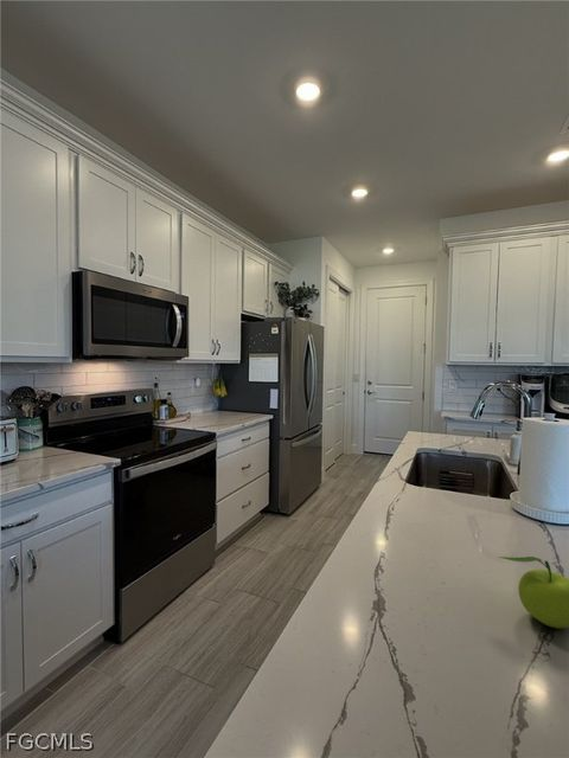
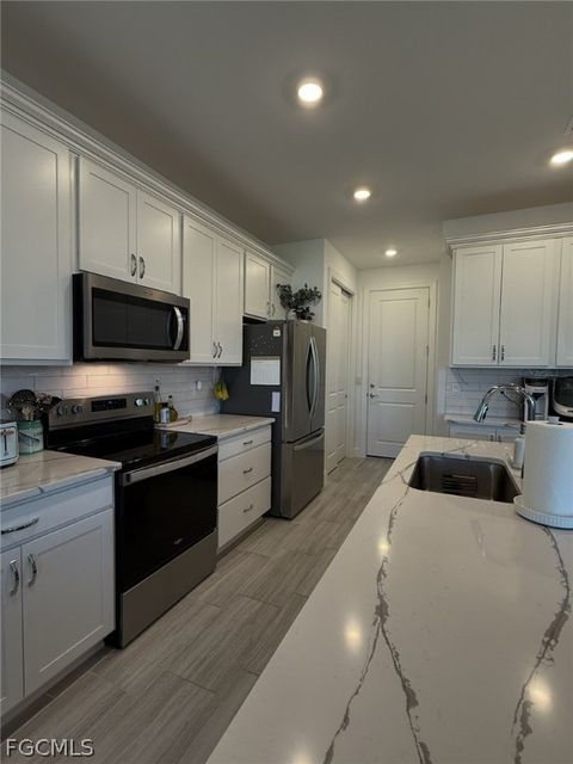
- fruit (537, 586)
